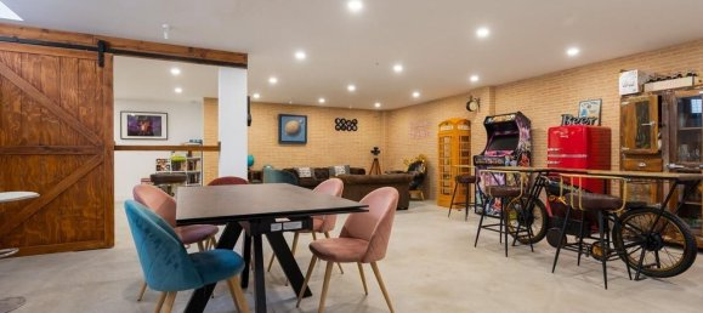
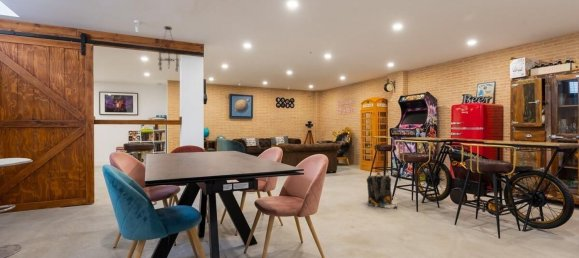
+ backpack (381, 188)
+ chandelier (168, 50)
